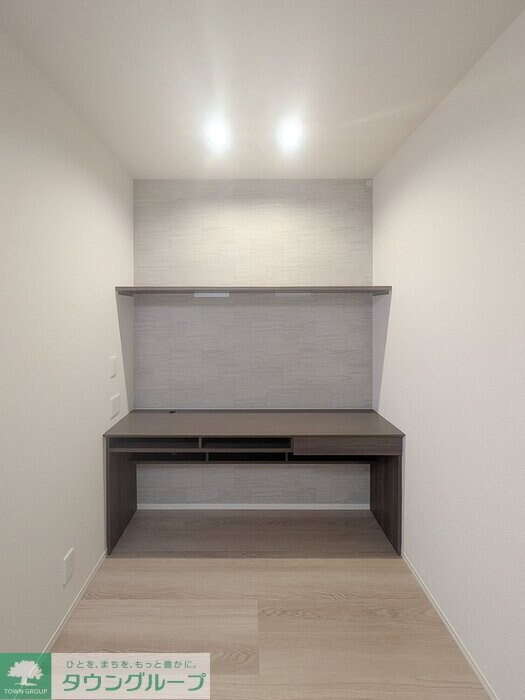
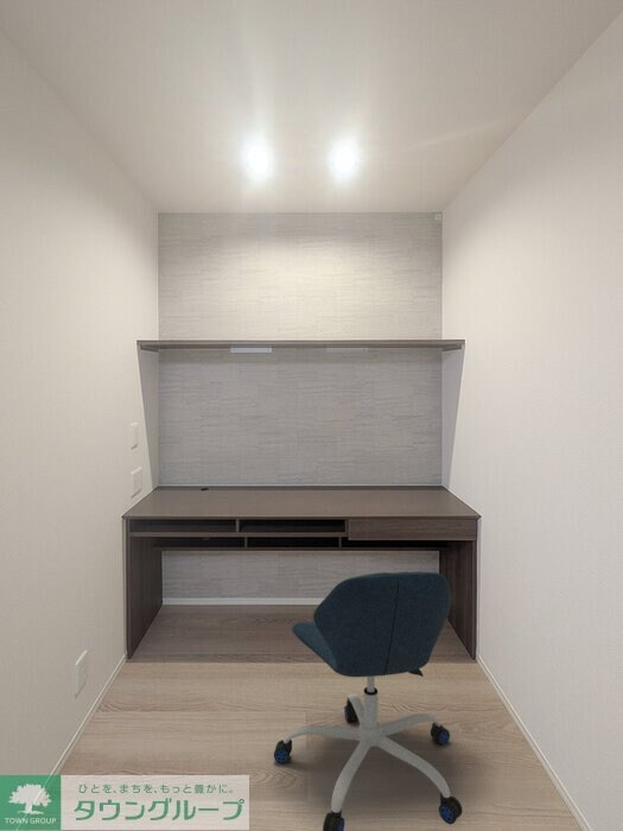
+ office chair (369, 656)
